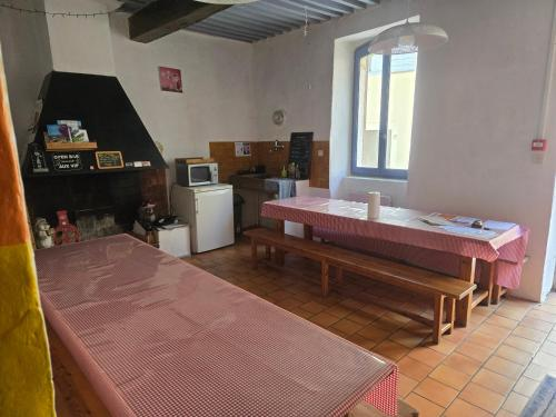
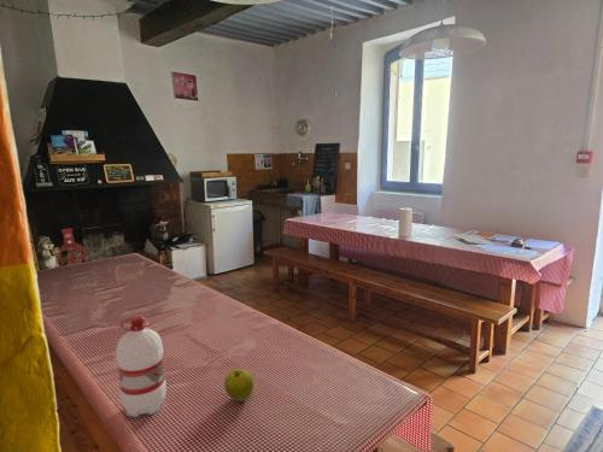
+ water bottle (141, 363)
+ fruit (239, 385)
